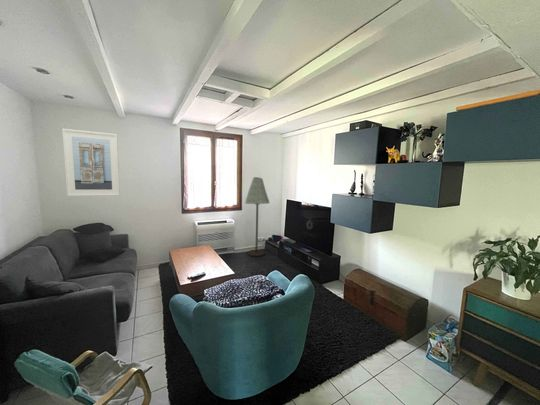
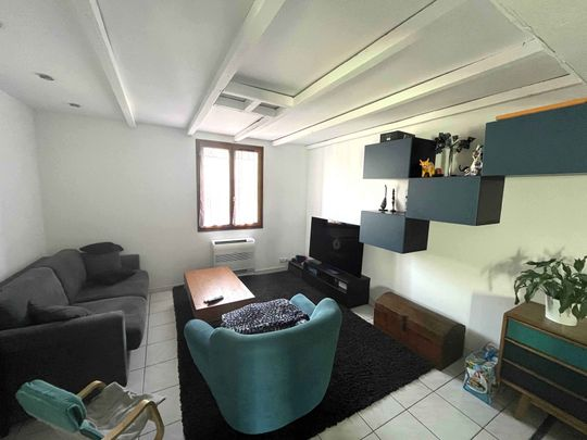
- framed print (92, 164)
- floor lamp (257, 216)
